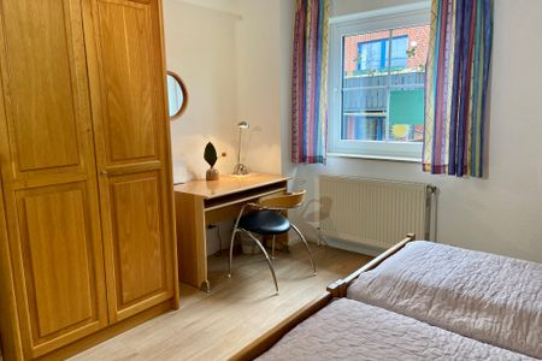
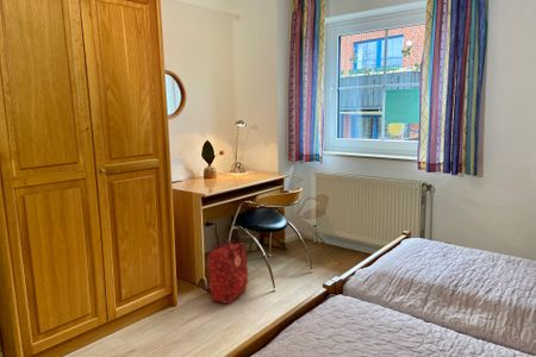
+ backpack (224, 268)
